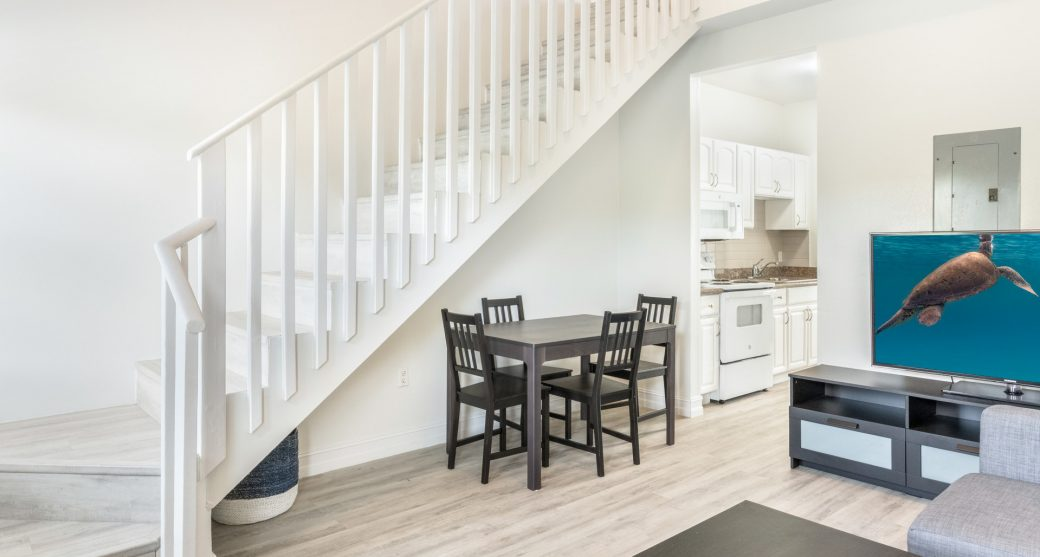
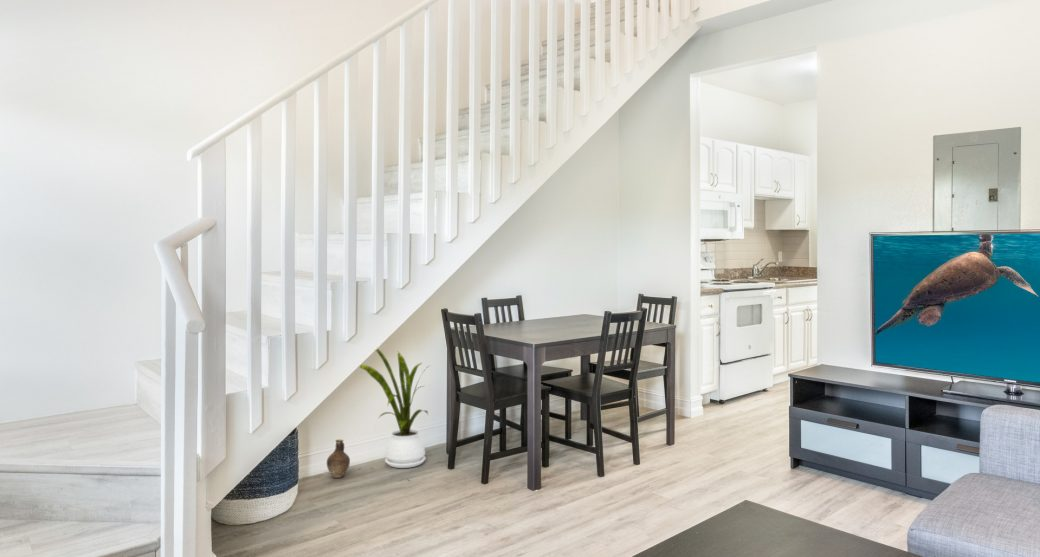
+ house plant (400, 402)
+ ceramic jug (338, 458)
